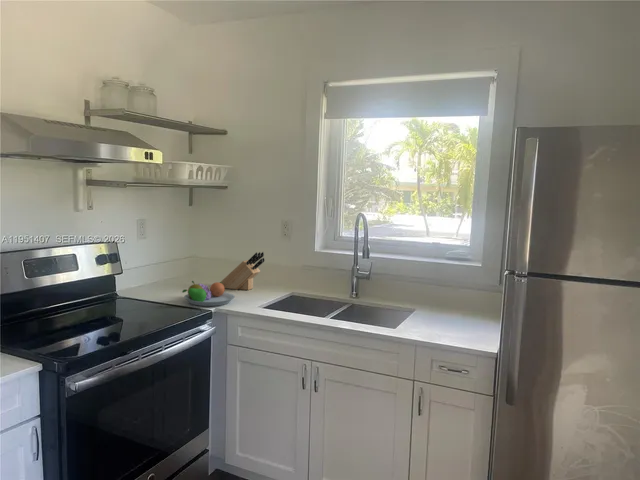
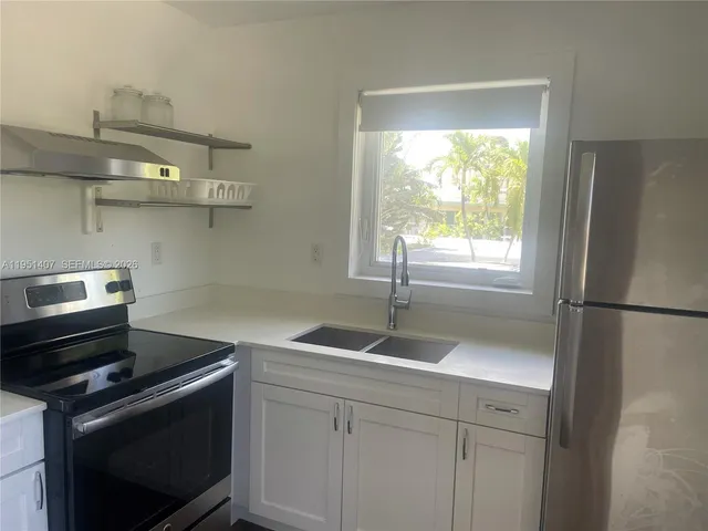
- fruit bowl (207, 291)
- knife block (242, 269)
